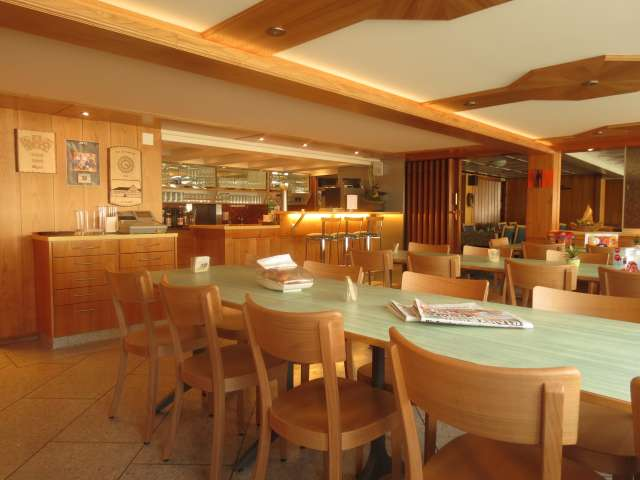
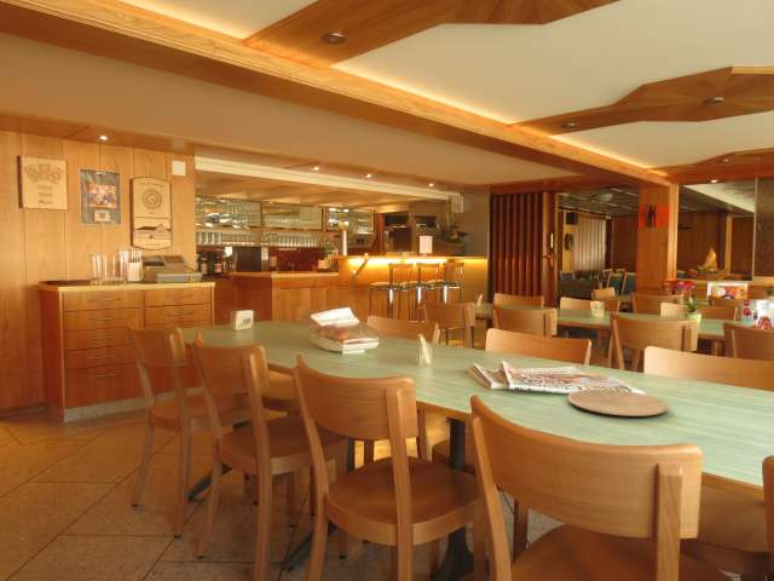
+ plate (616, 403)
